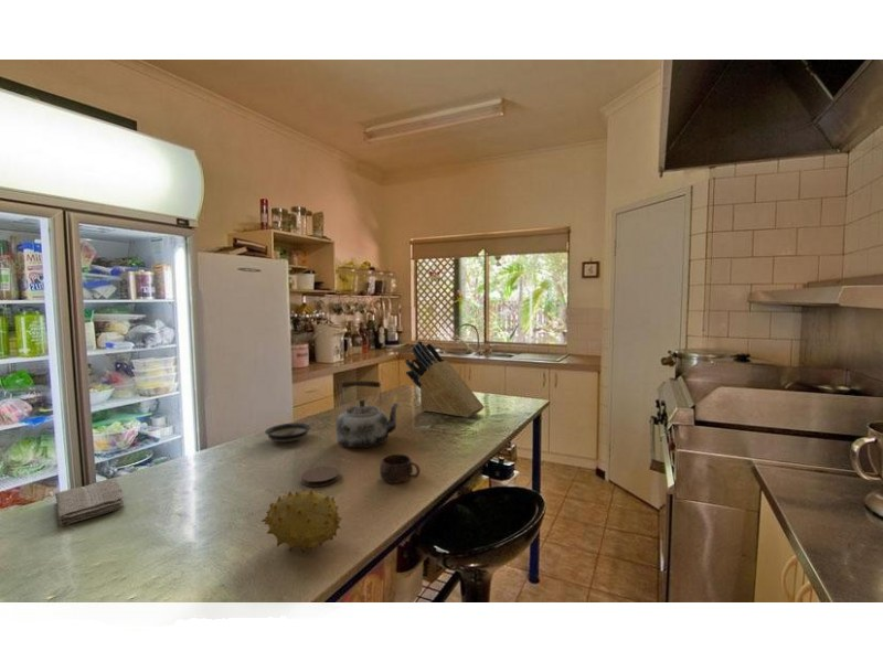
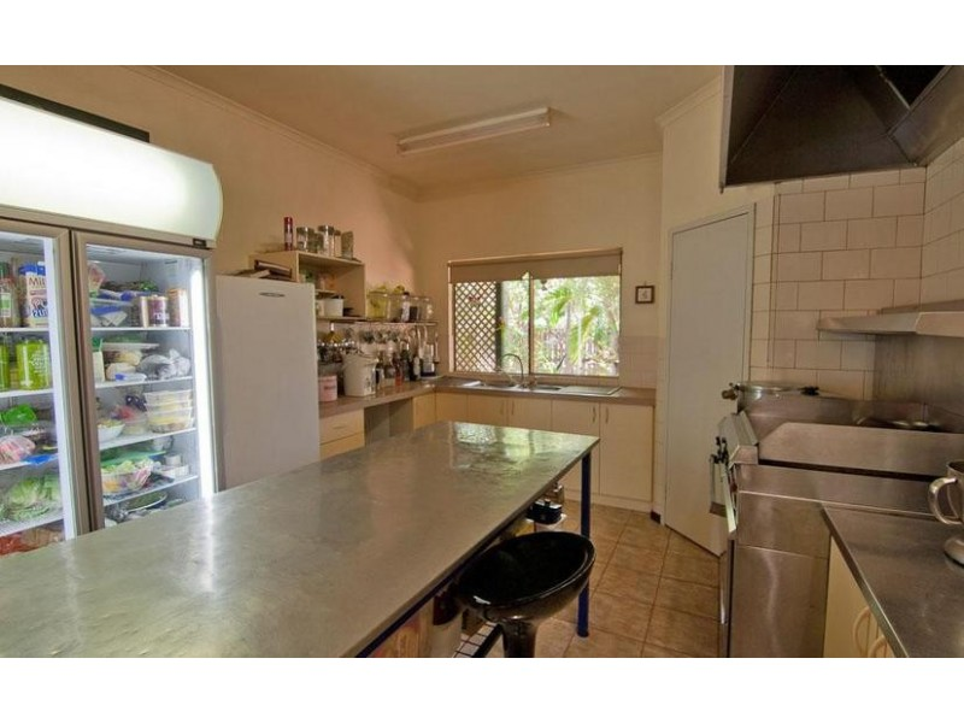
- saucer (288, 434)
- cup (400, 469)
- kettle (368, 412)
- fruit (301, 517)
- knife block (443, 376)
- washcloth (89, 499)
- coaster (320, 476)
